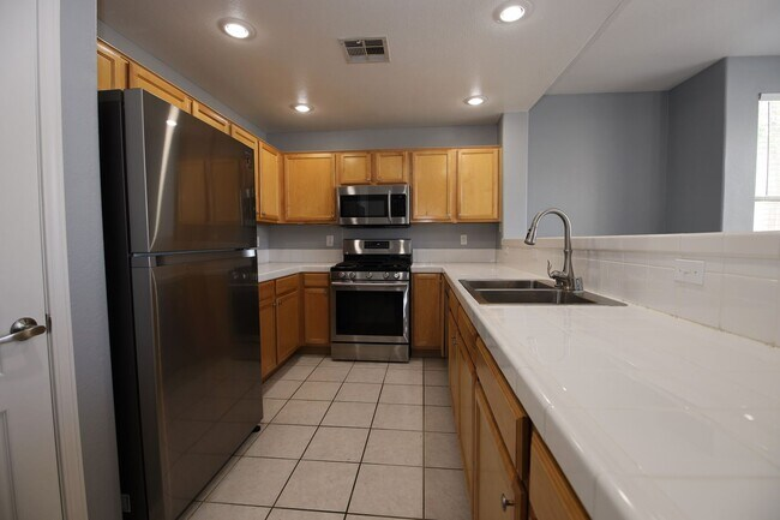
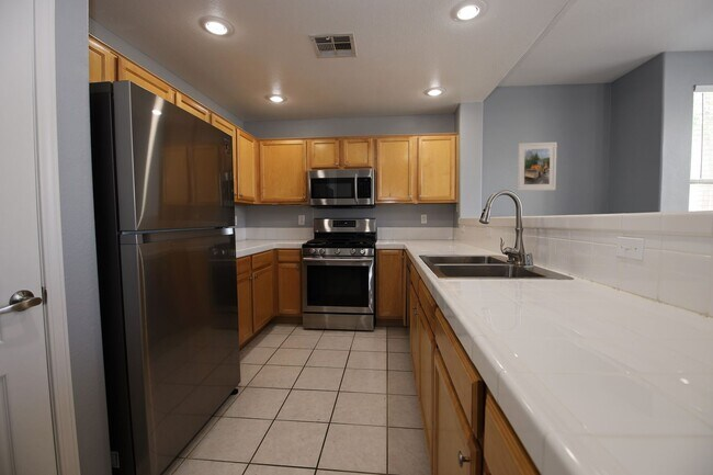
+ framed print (536, 167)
